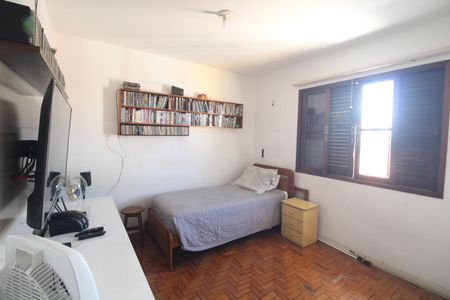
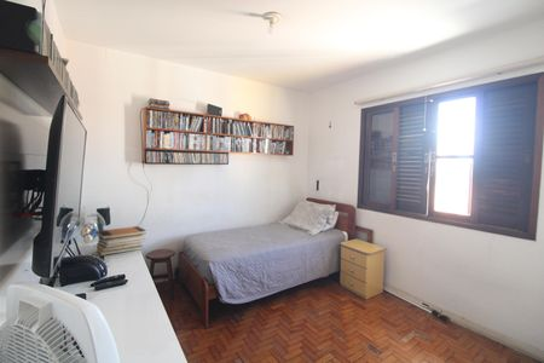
+ book stack (121, 240)
